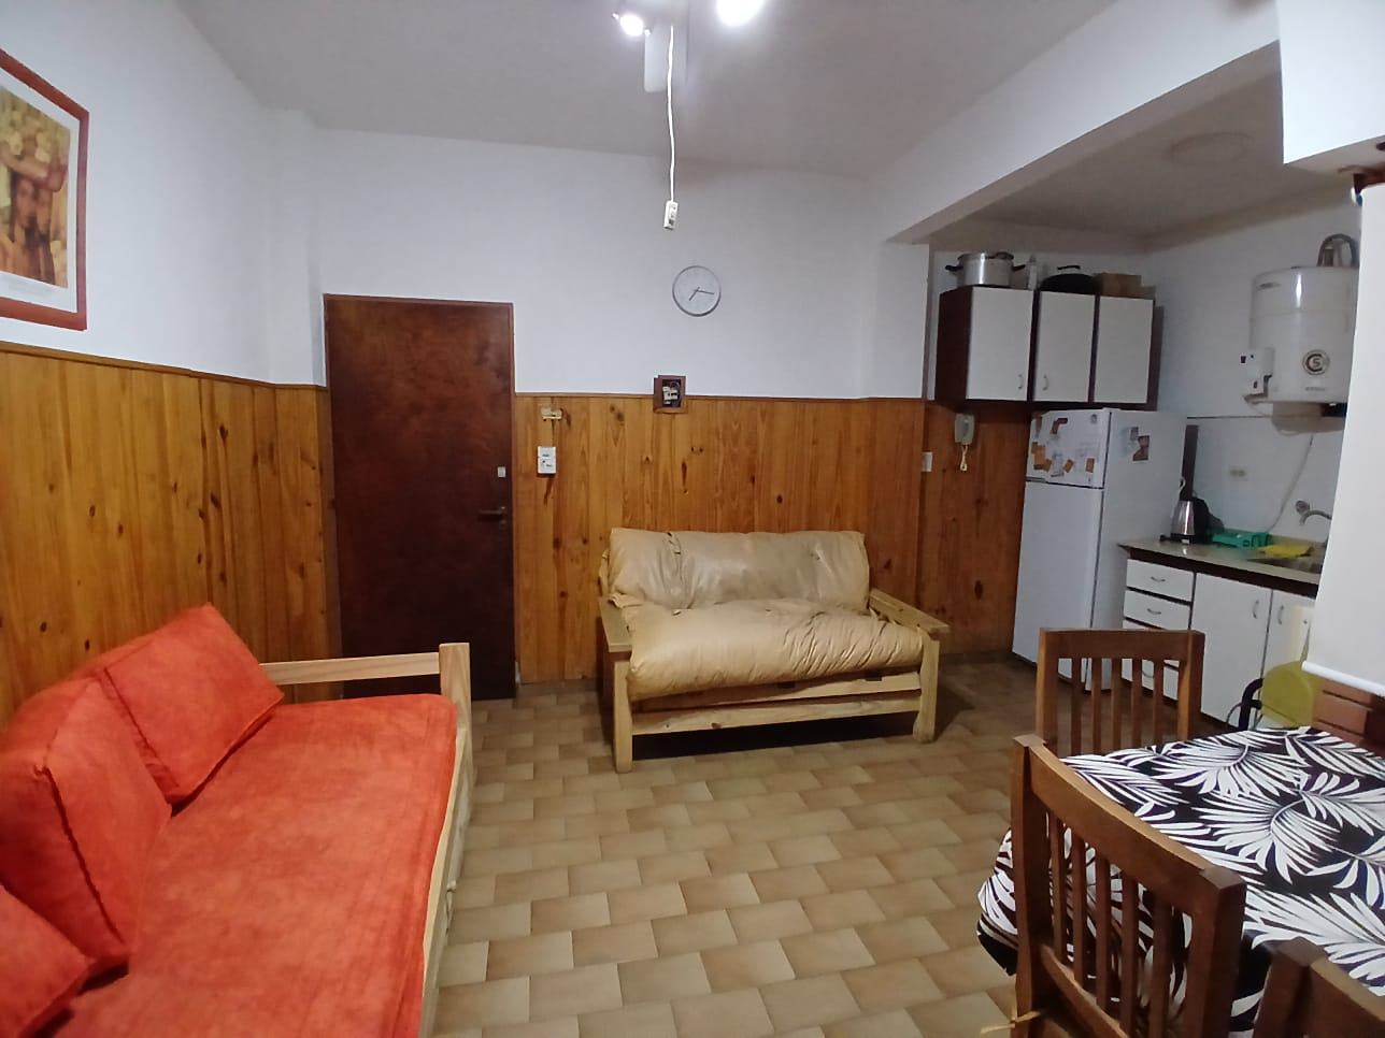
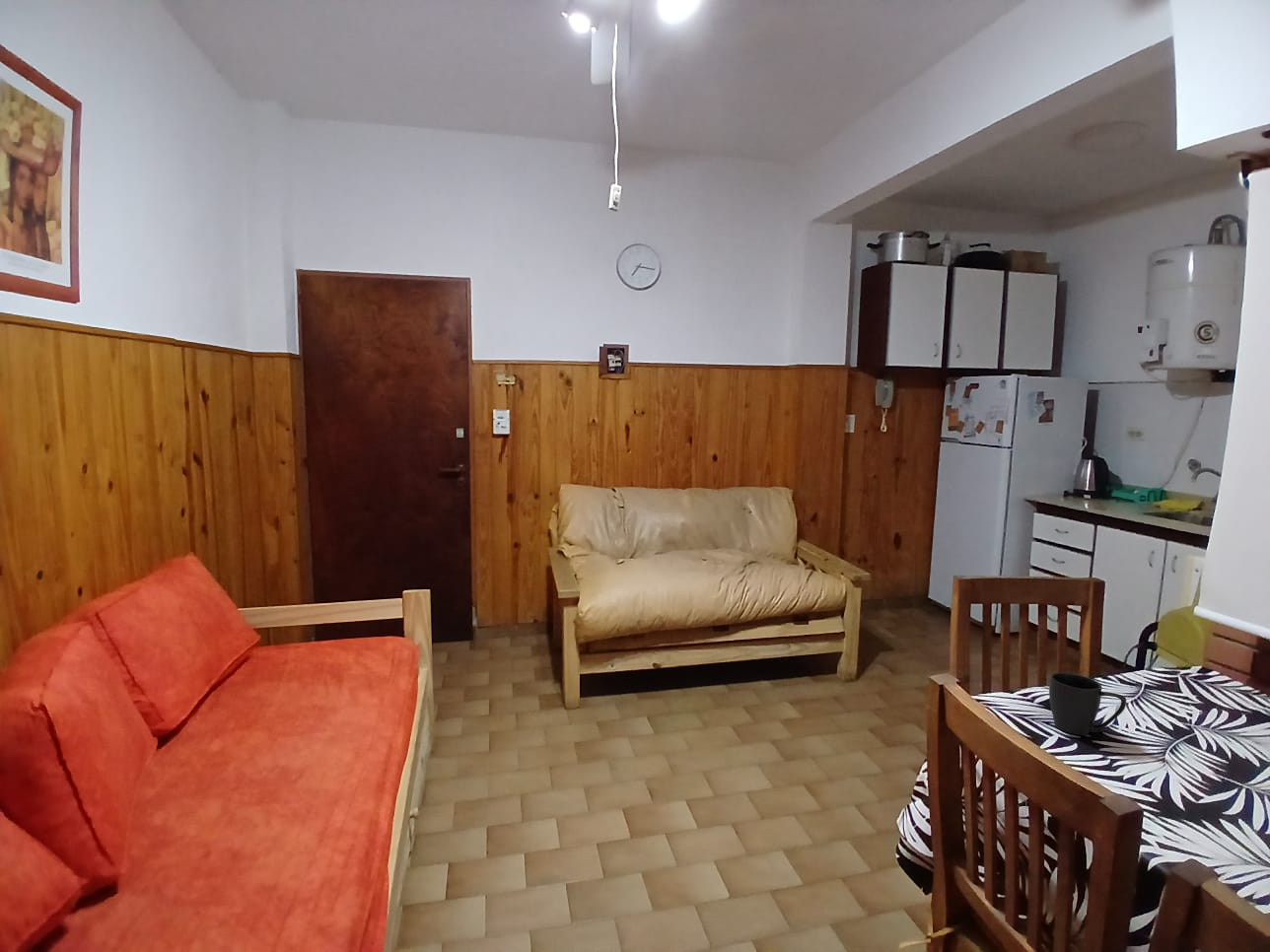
+ mug (1085, 708)
